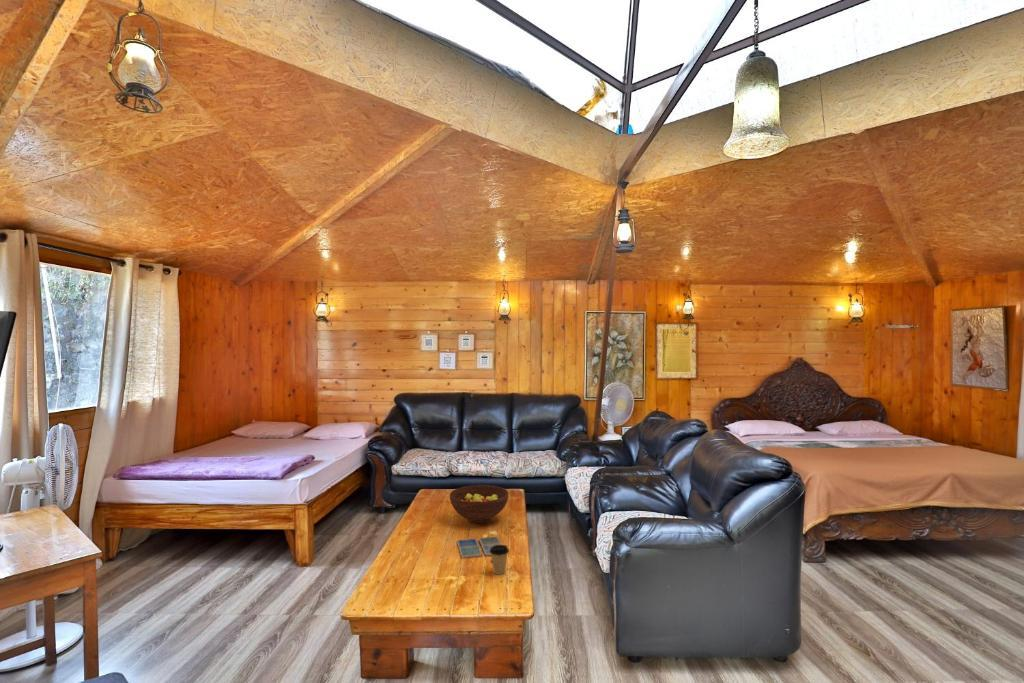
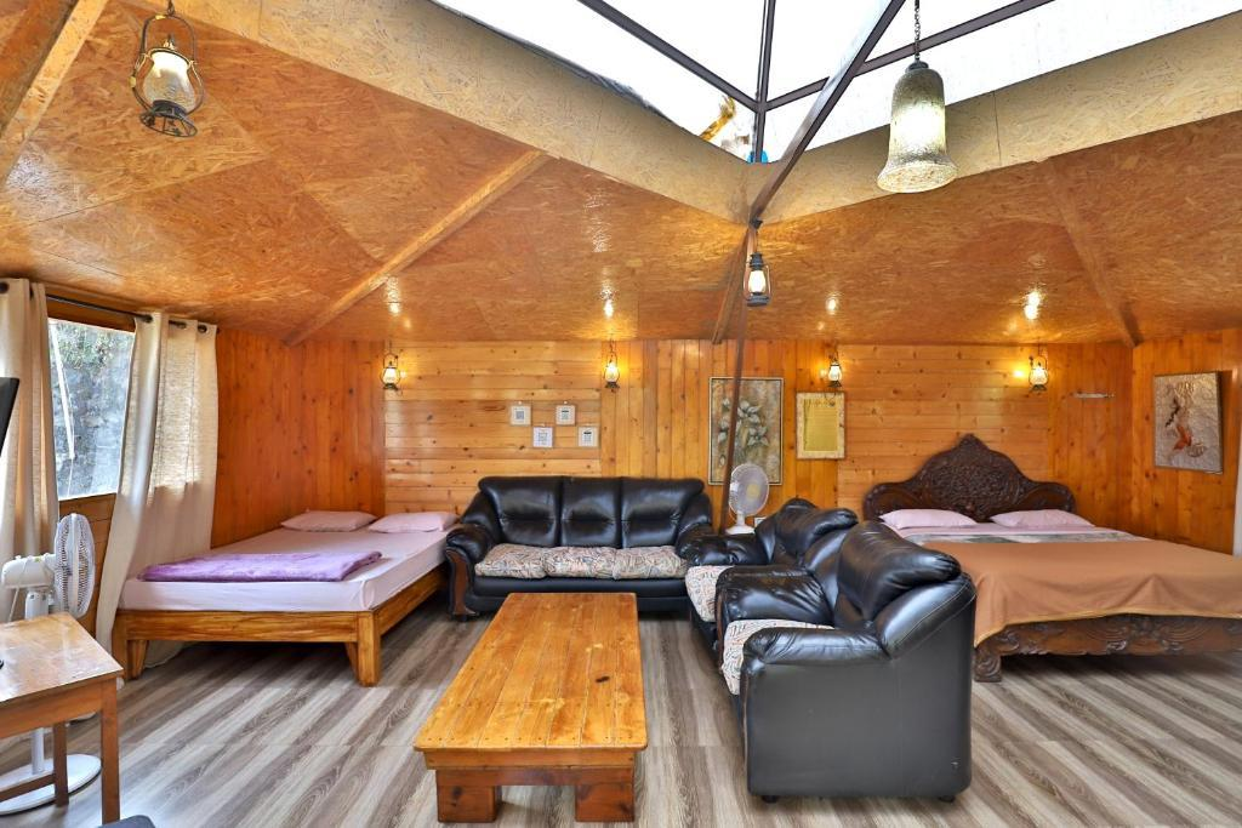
- fruit bowl (479, 506)
- coffee cup (499, 559)
- drink coaster (479, 547)
